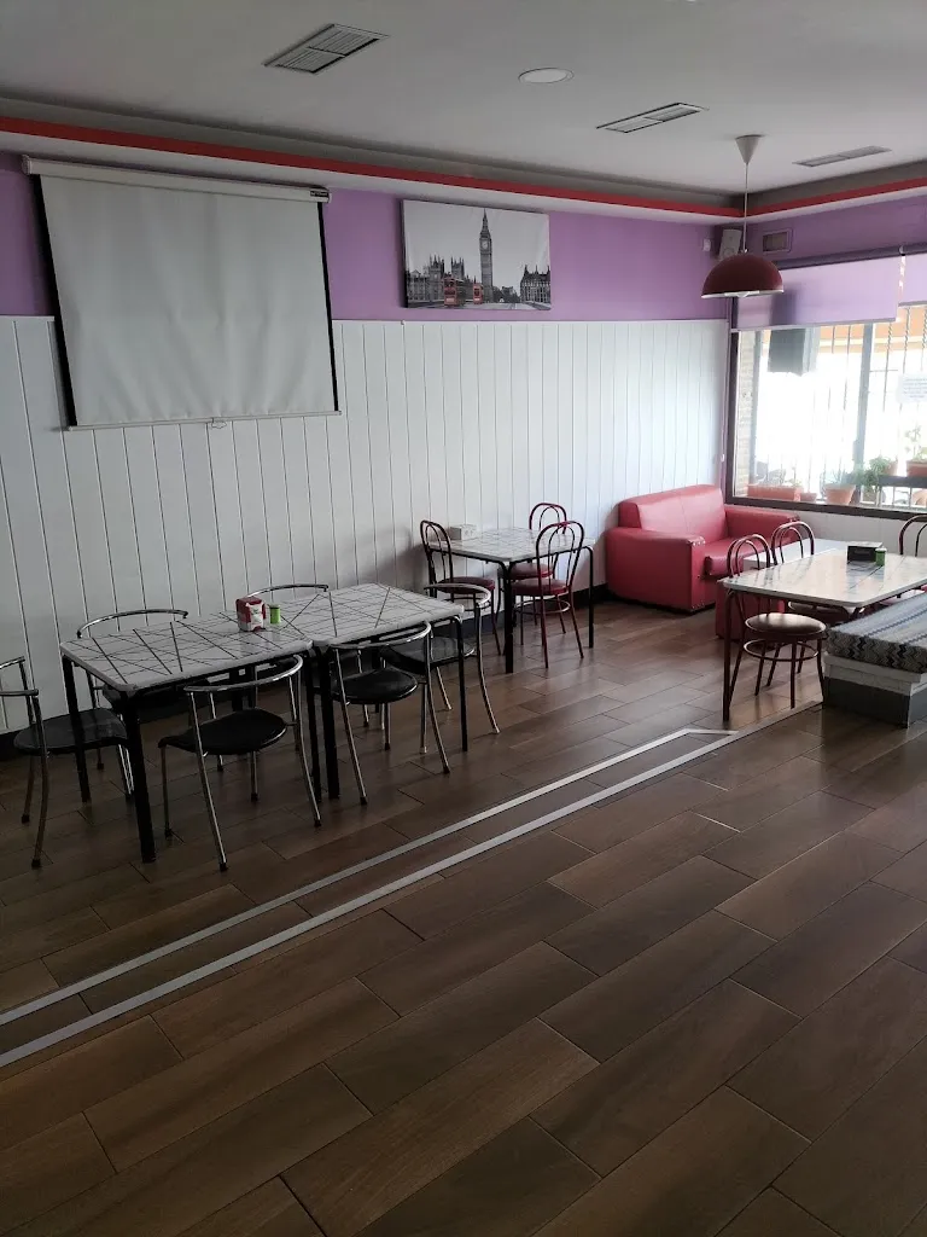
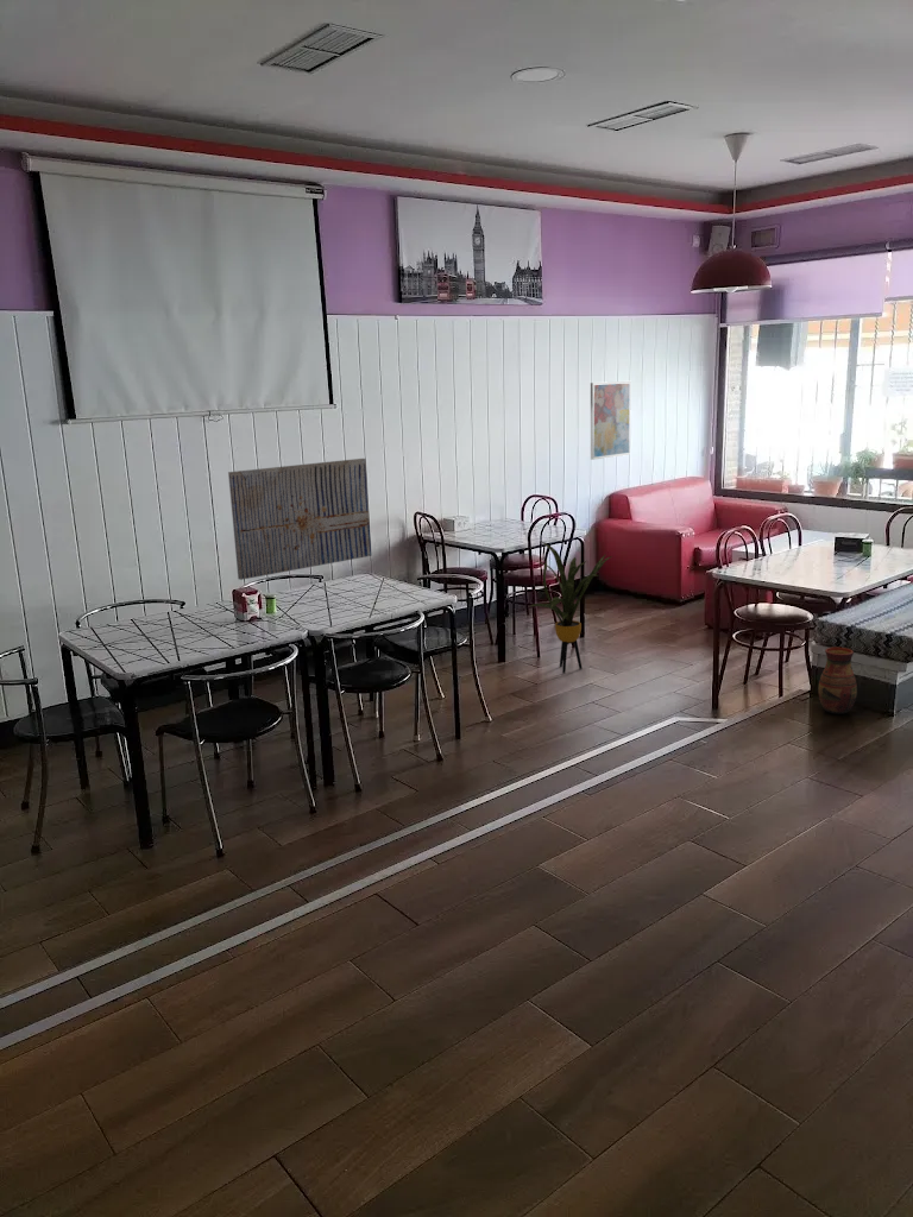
+ wall art (610, 420)
+ house plant (569, 607)
+ vase (837, 681)
+ wall art (304, 516)
